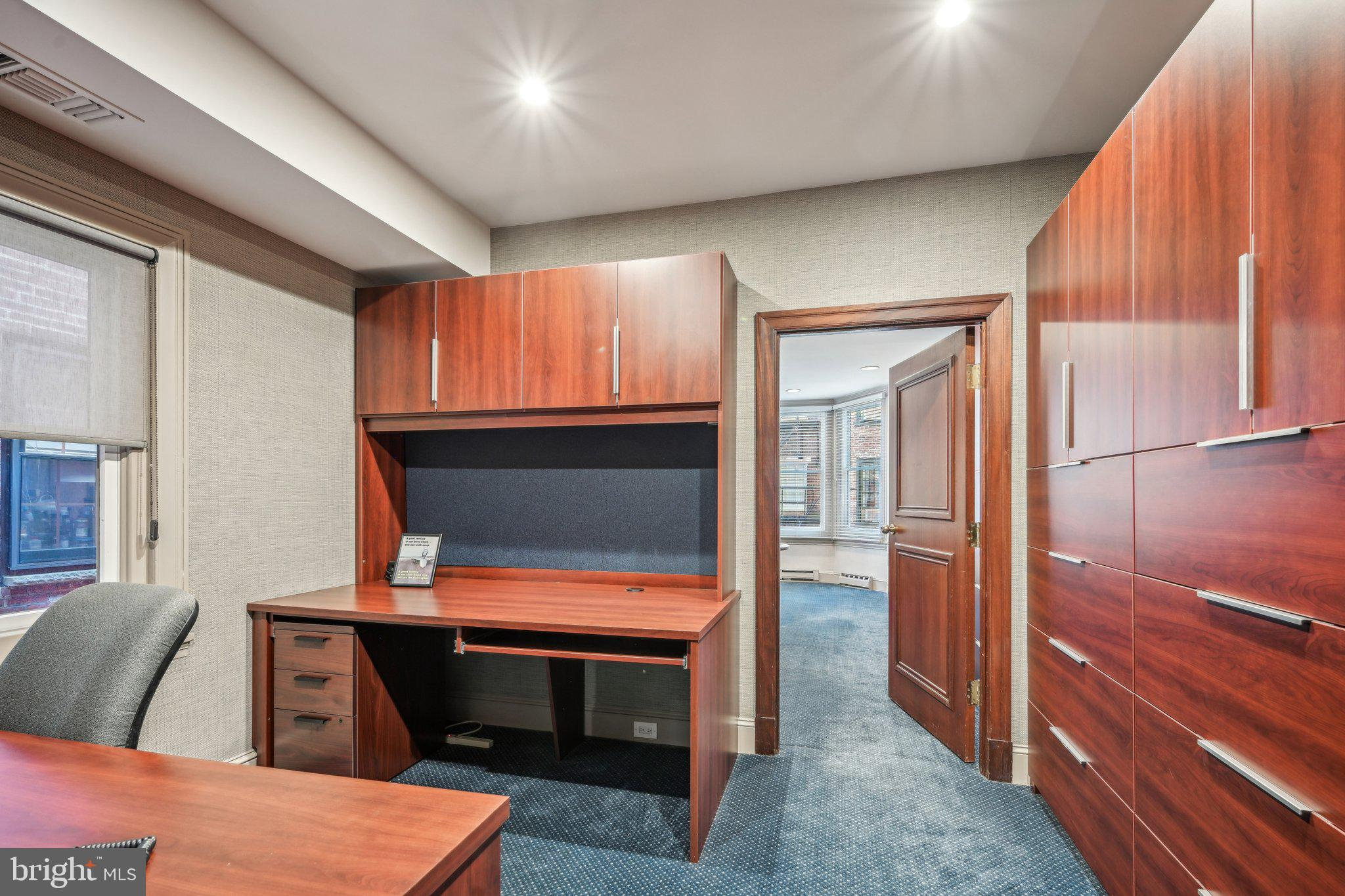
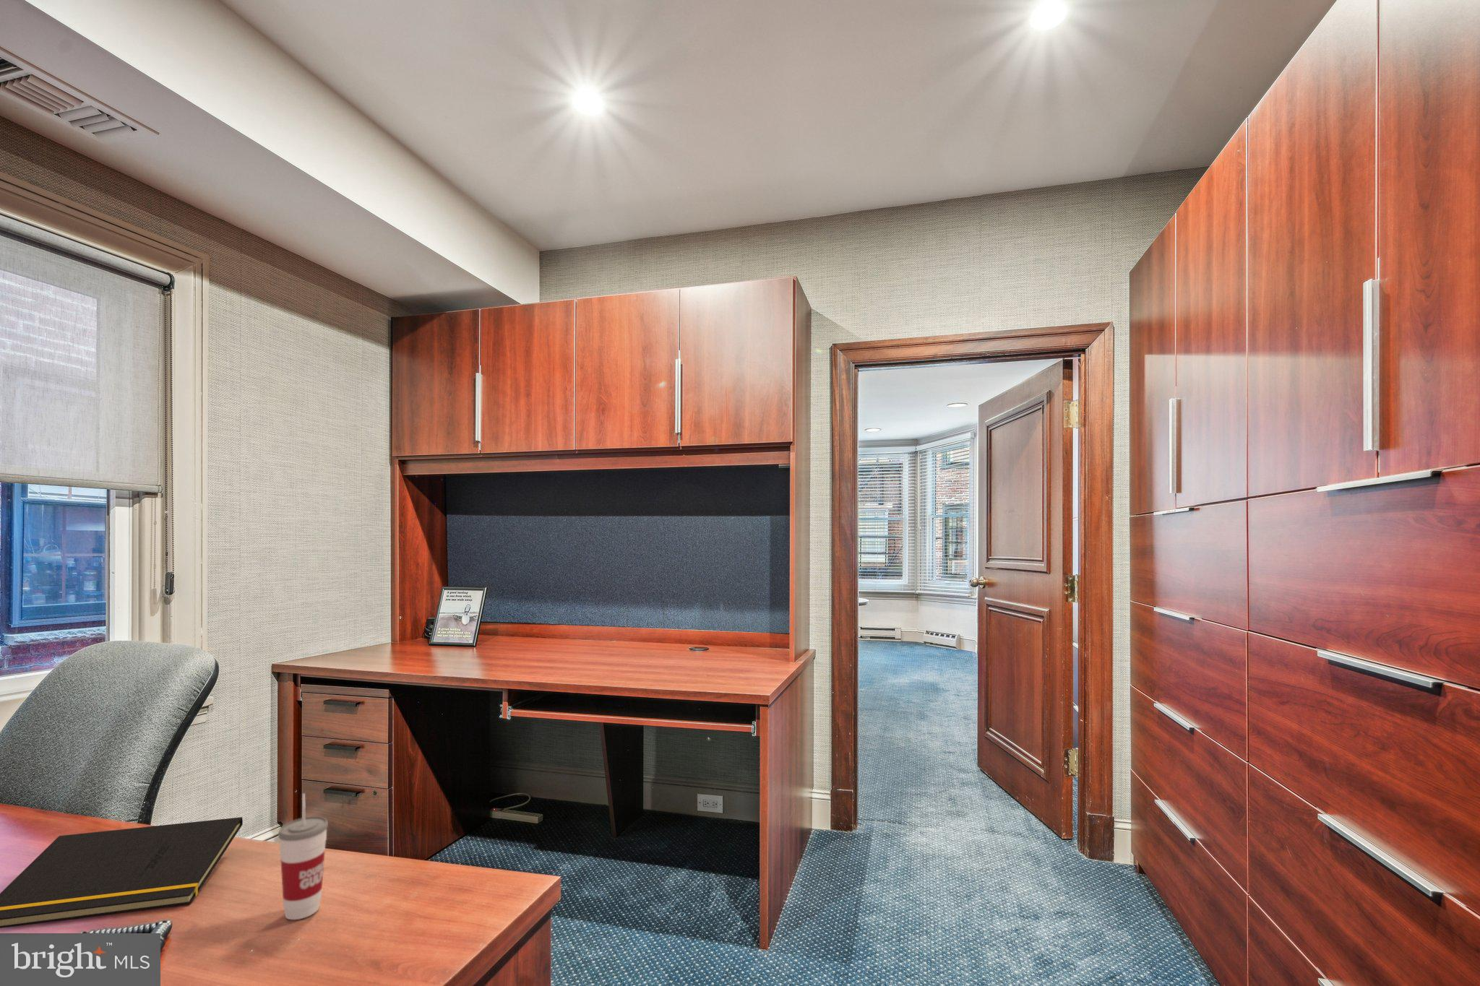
+ cup (303, 853)
+ notepad (121, 867)
